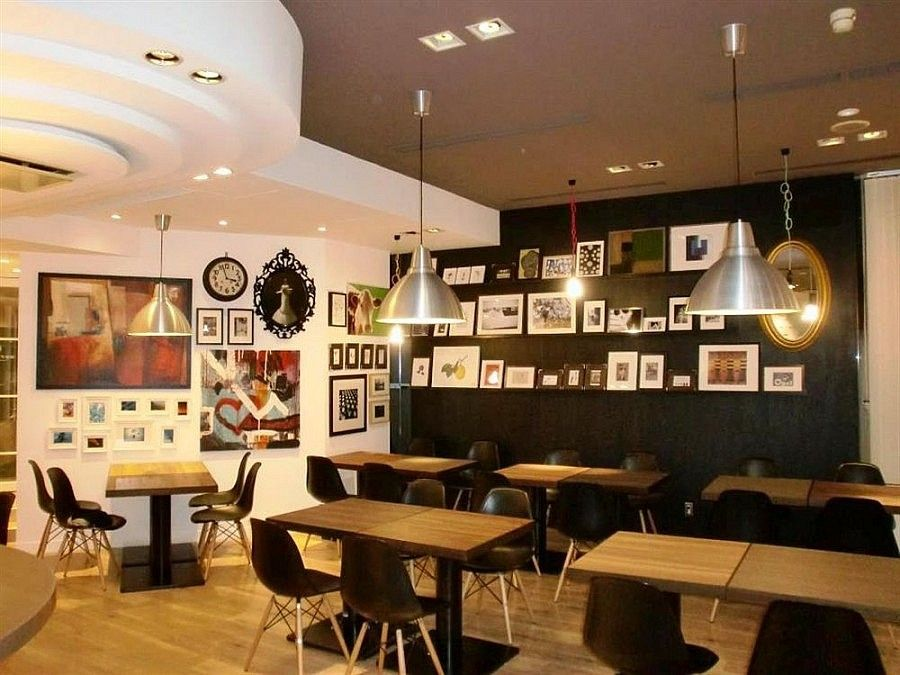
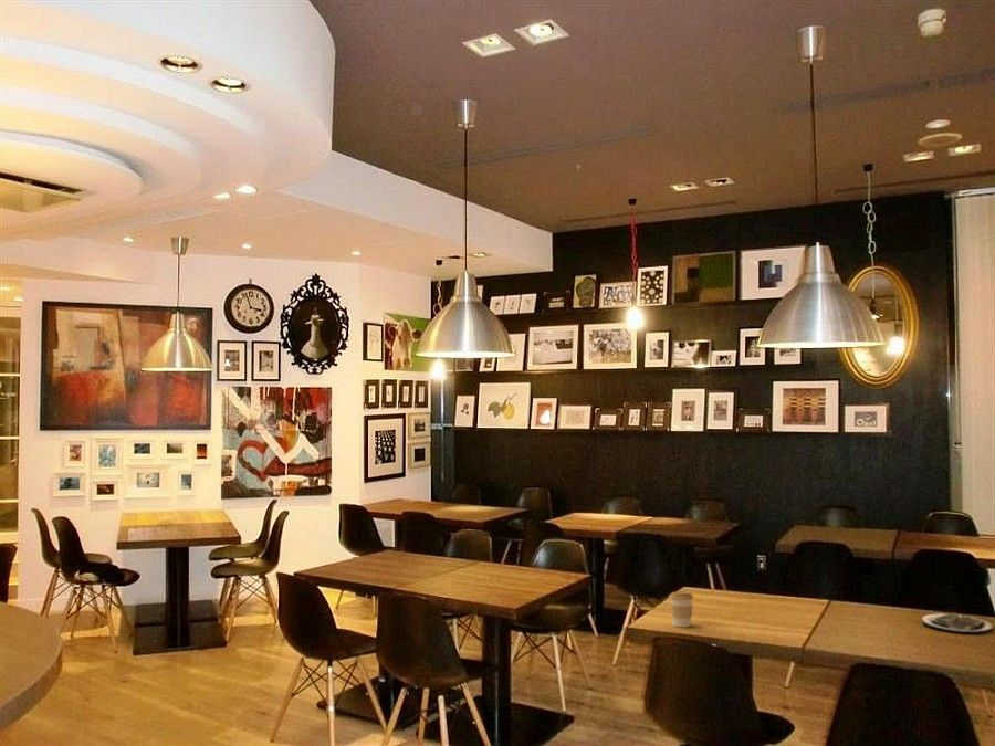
+ coffee cup (681, 608)
+ plate (956, 621)
